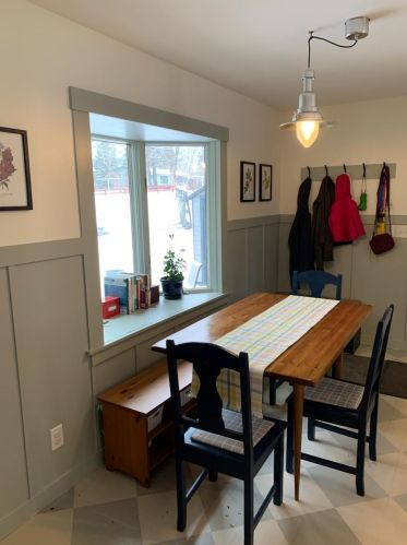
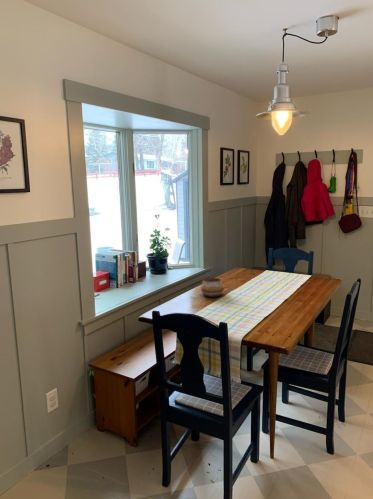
+ decorative bowl (212, 287)
